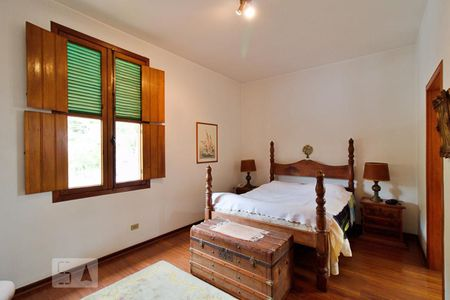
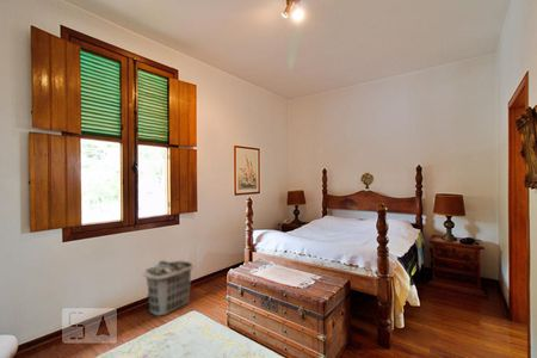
+ clothes hamper (169, 283)
